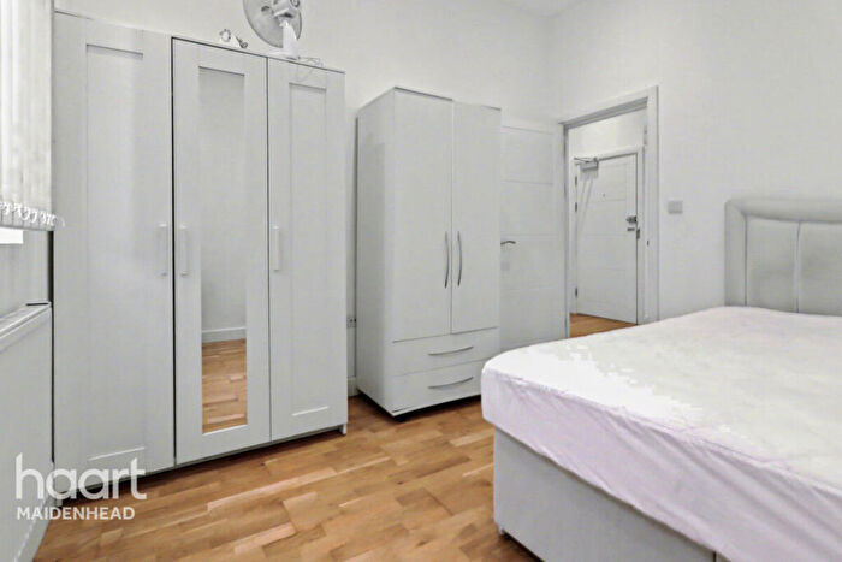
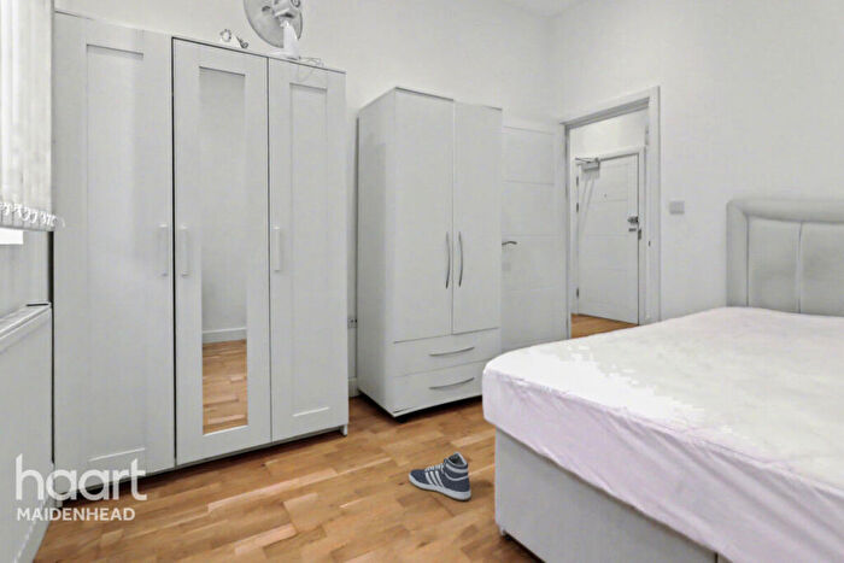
+ sneaker (439, 469)
